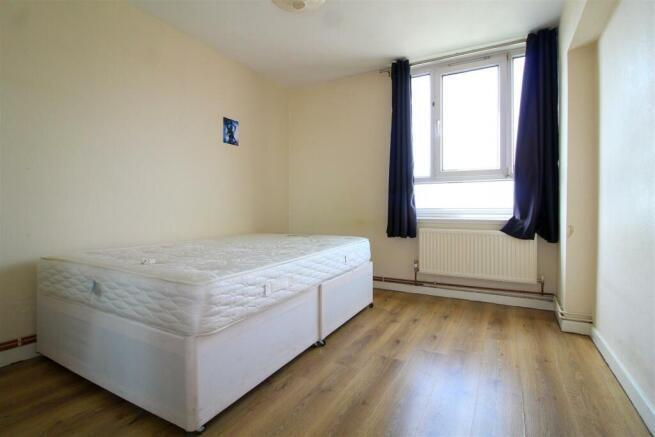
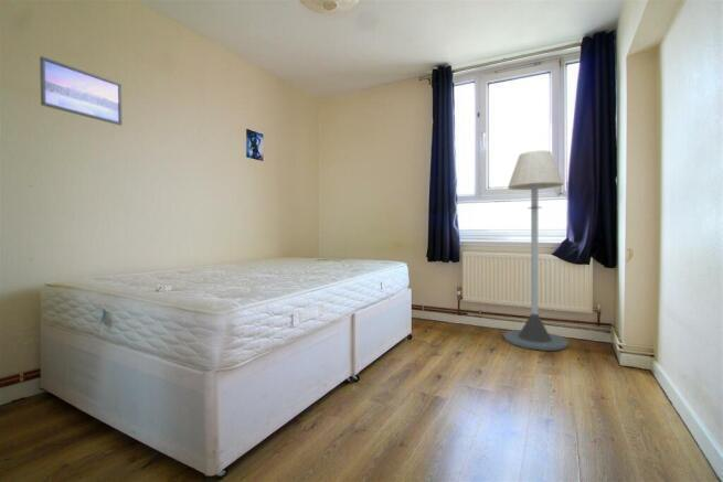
+ floor lamp (534, 247)
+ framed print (84, 94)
